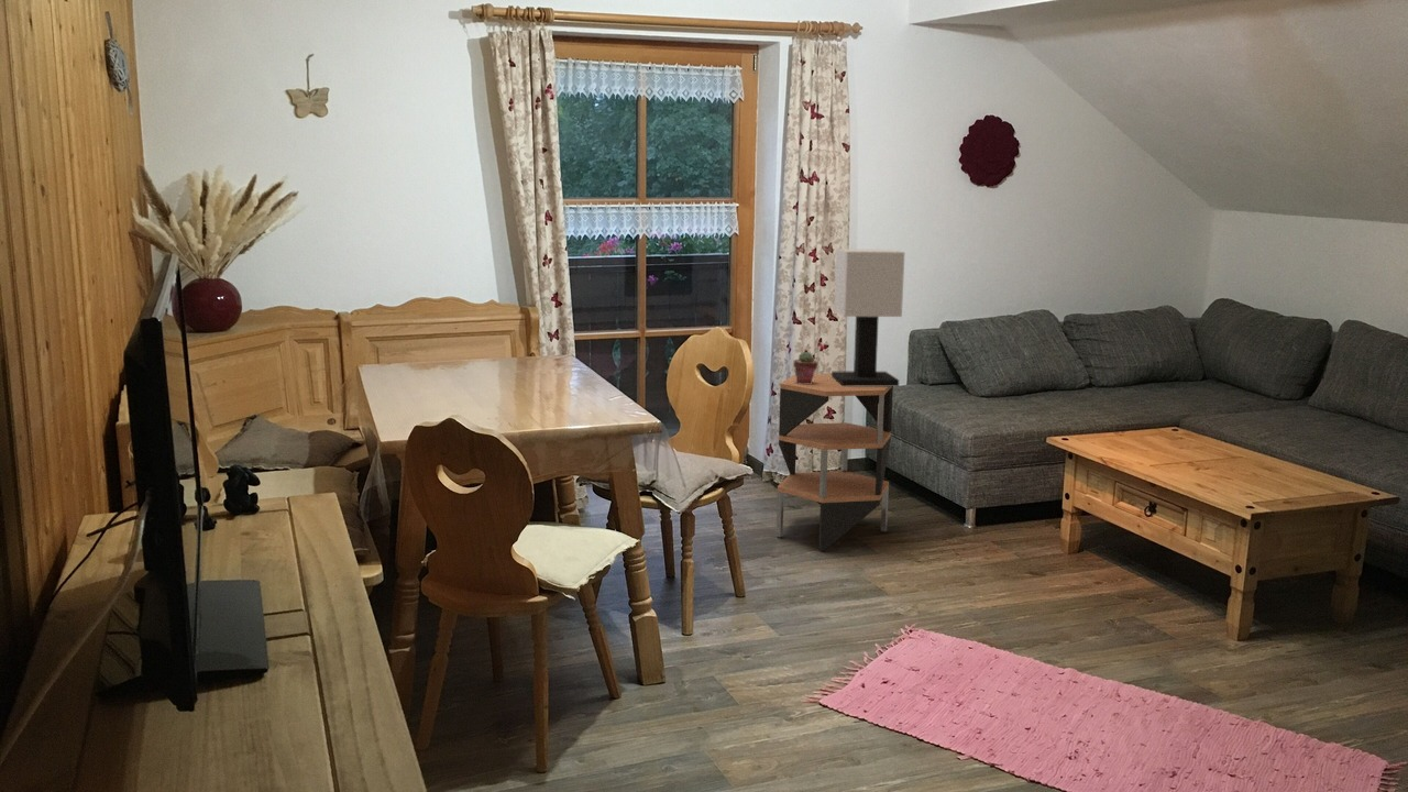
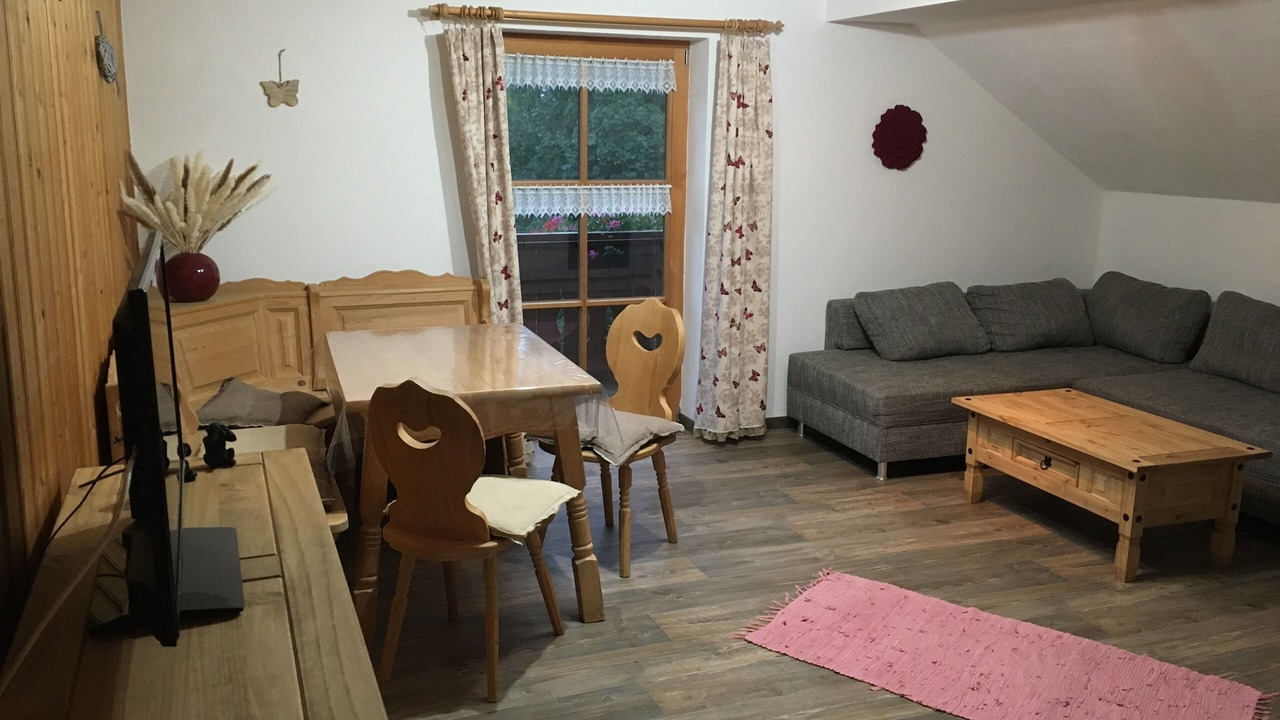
- potted succulent (805, 366)
- side table (842, 459)
- table lamp (867, 316)
